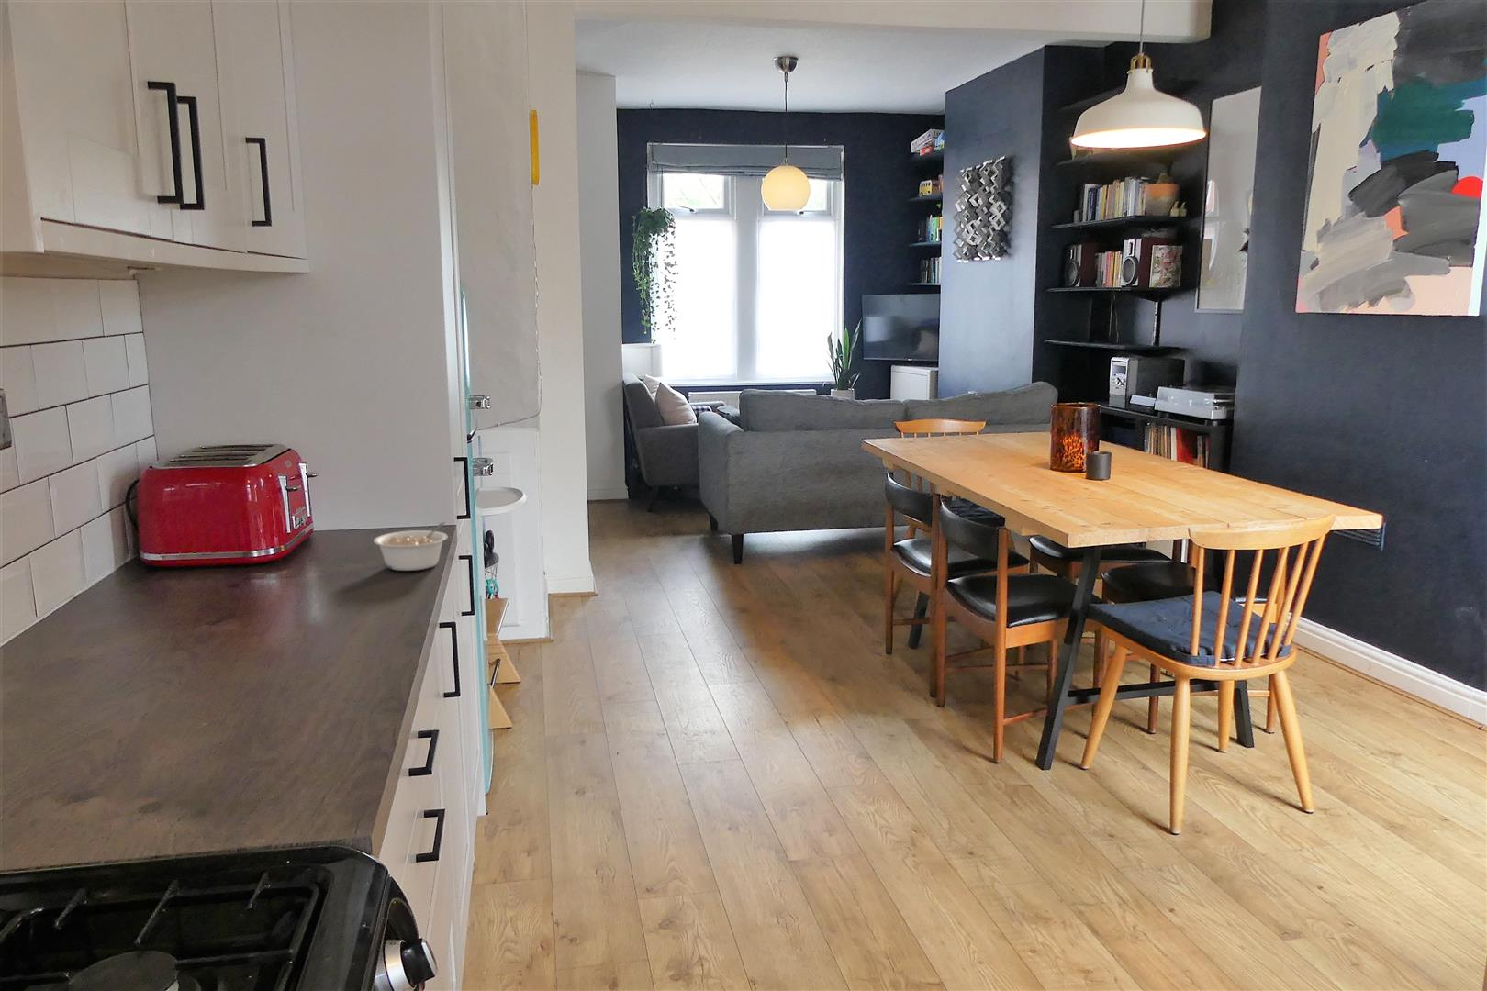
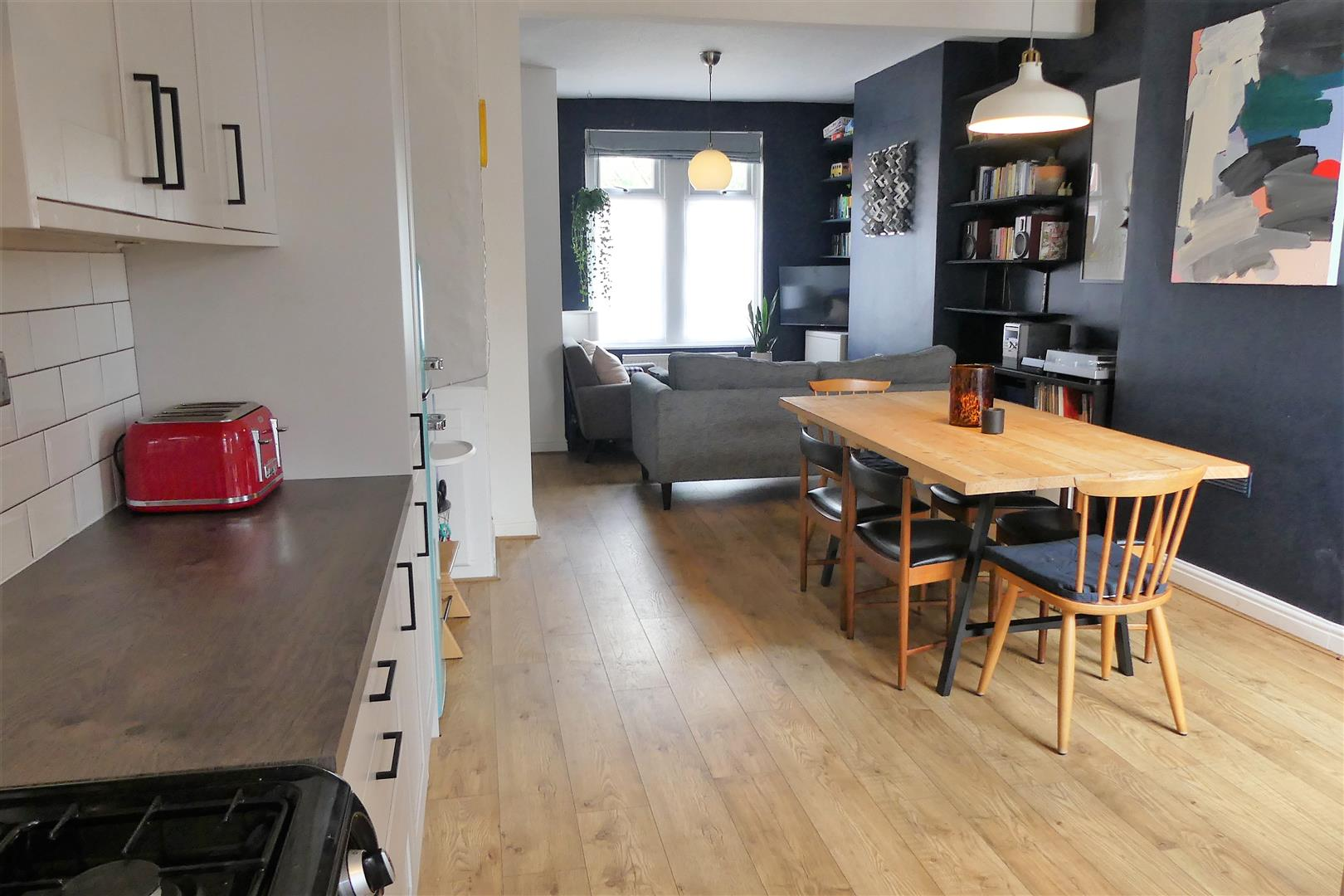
- legume (412, 547)
